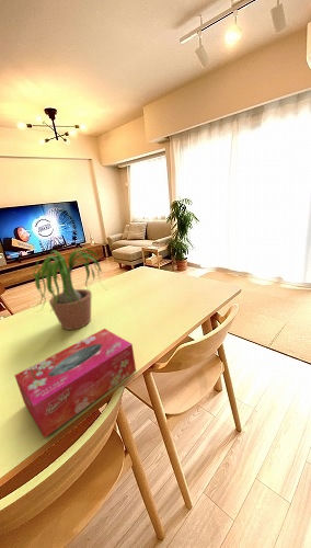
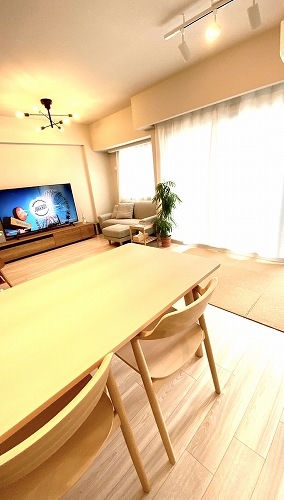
- tissue box (80, 372)
- potted plant (69, 285)
